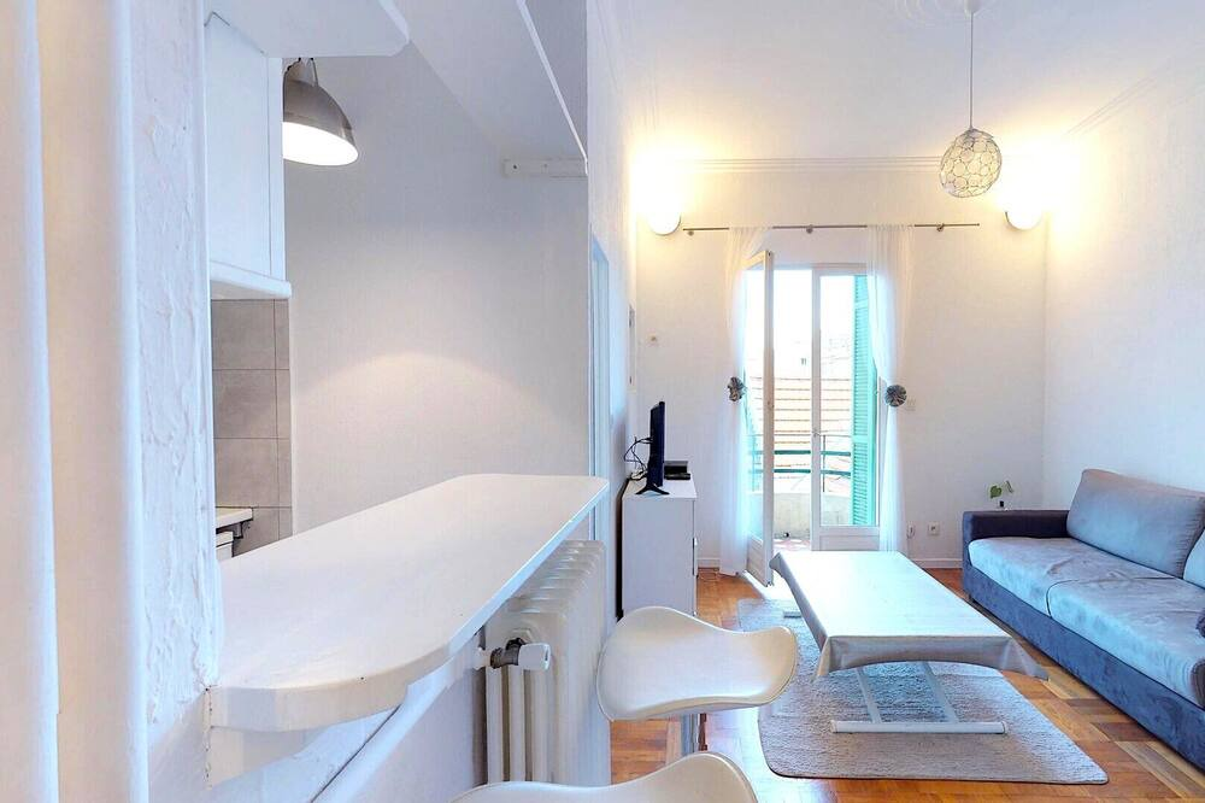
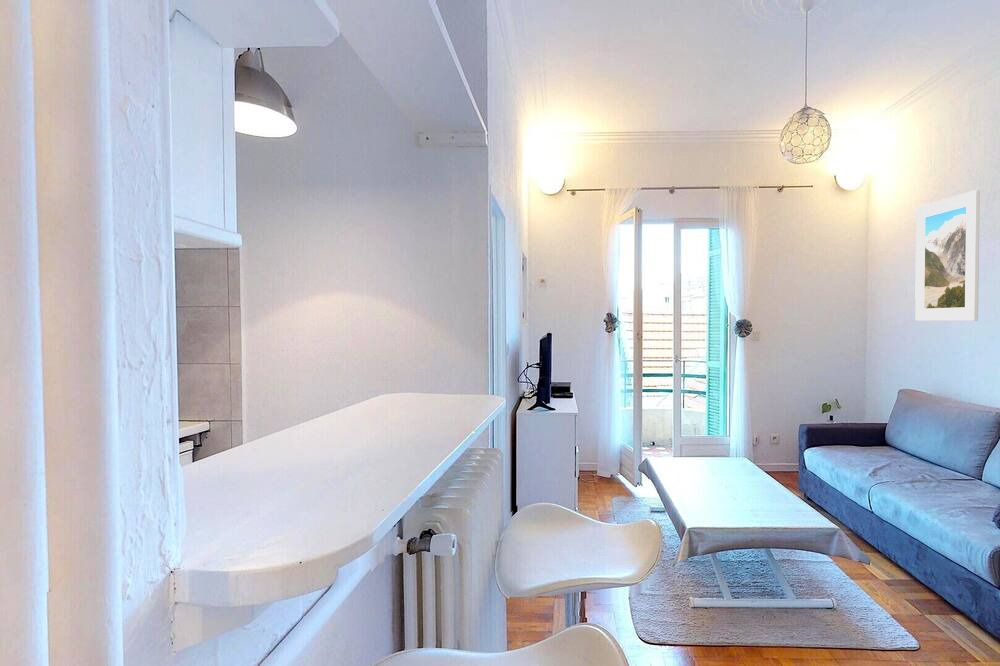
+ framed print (945, 260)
